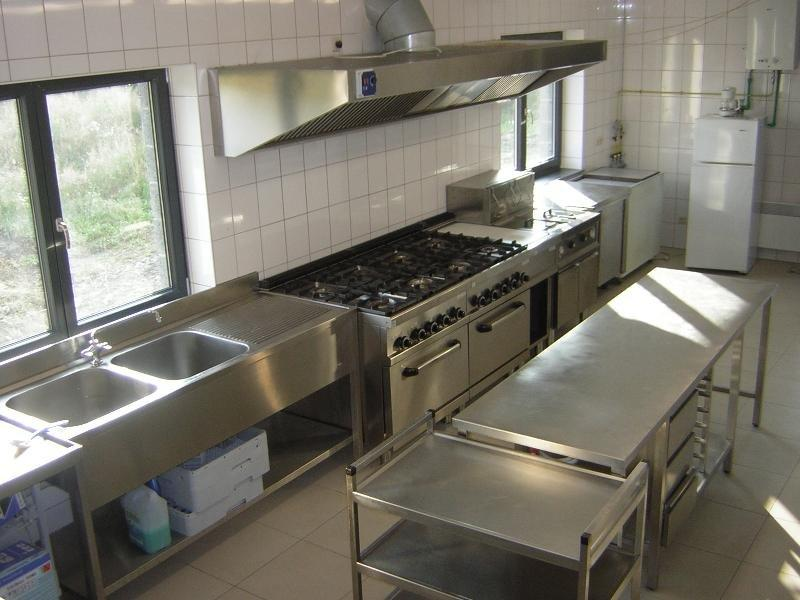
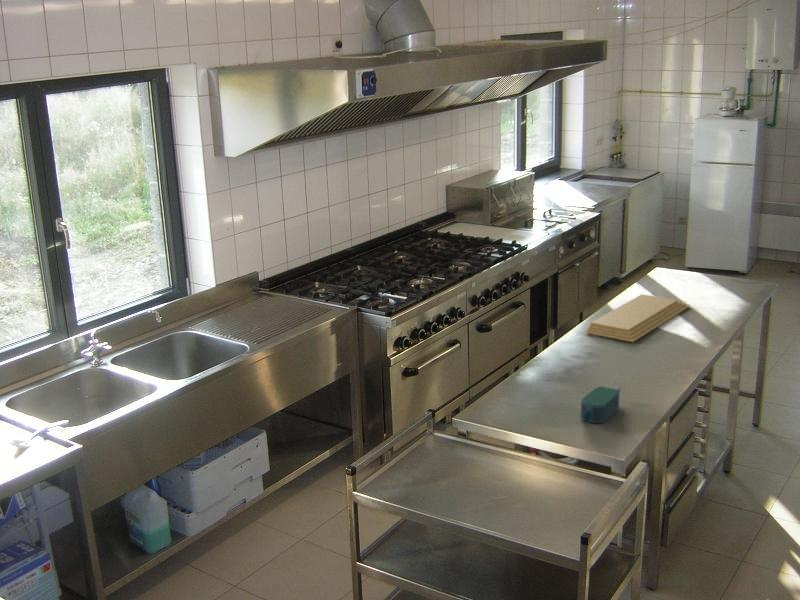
+ bottle (601, 403)
+ cutting board (639, 315)
